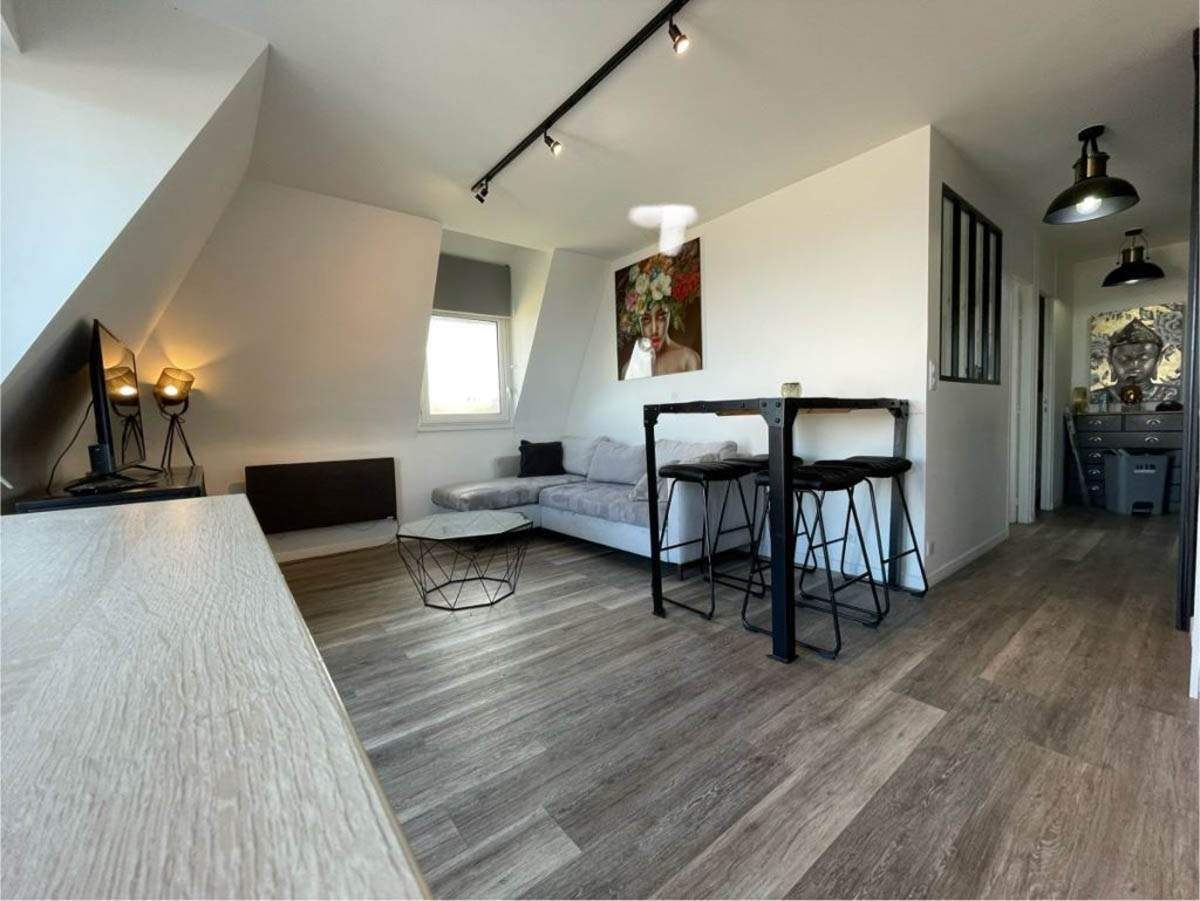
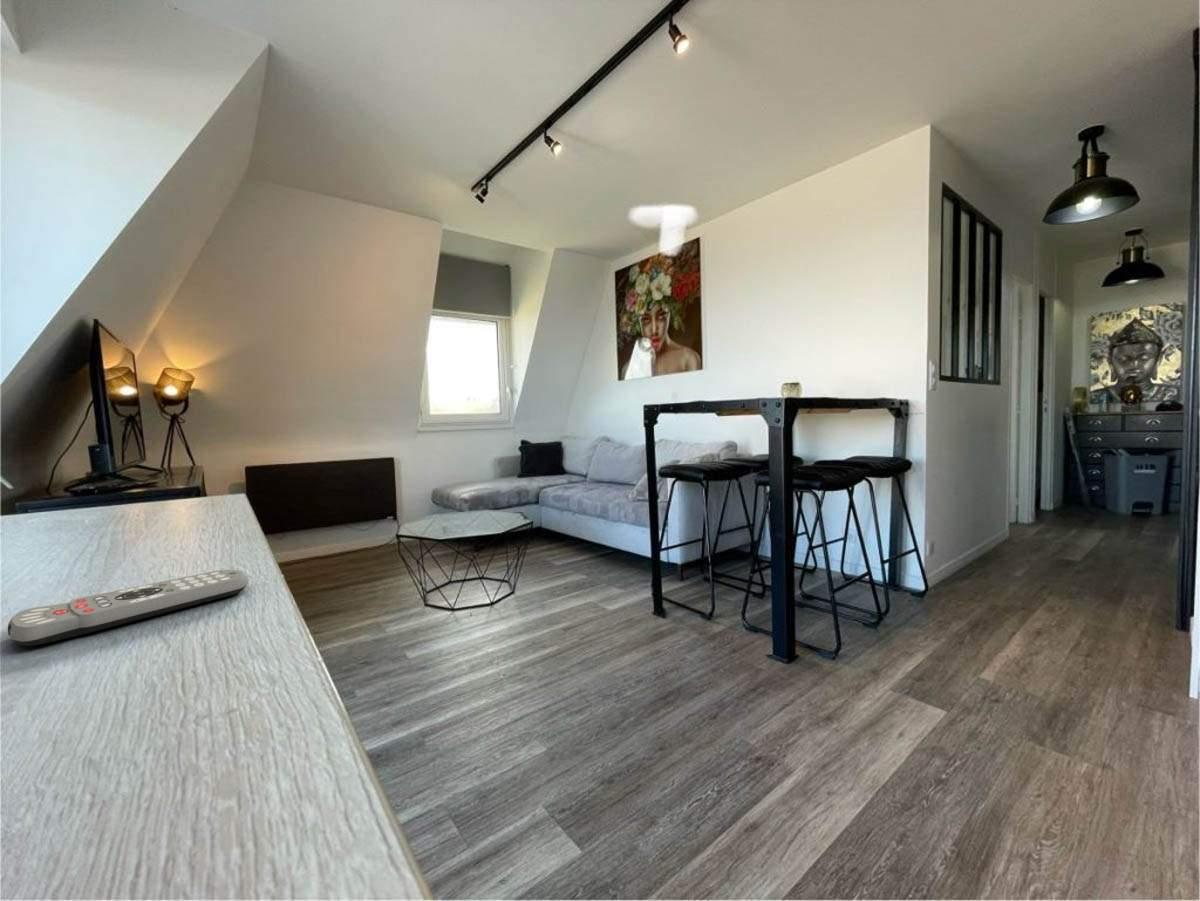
+ remote control (143, 601)
